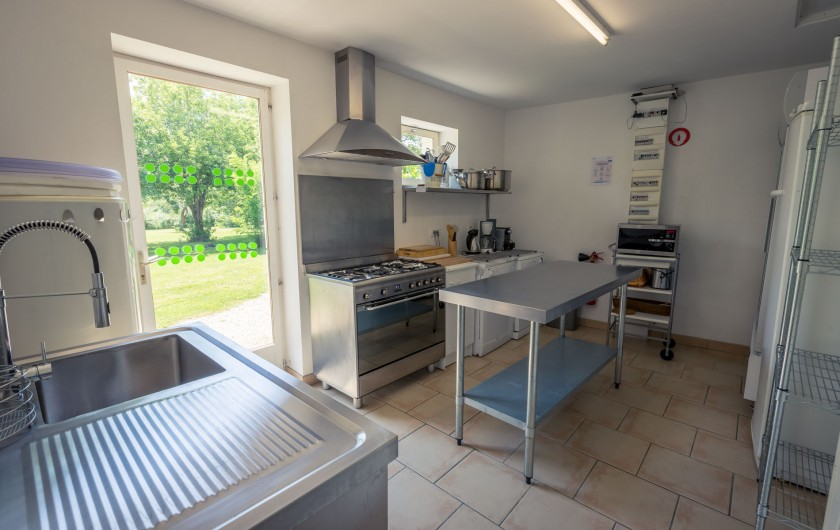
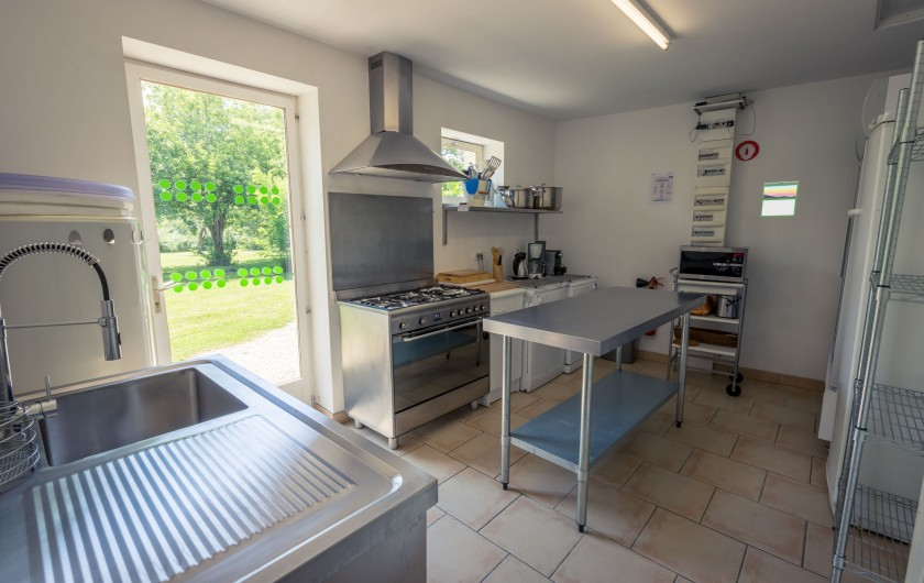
+ calendar (779, 199)
